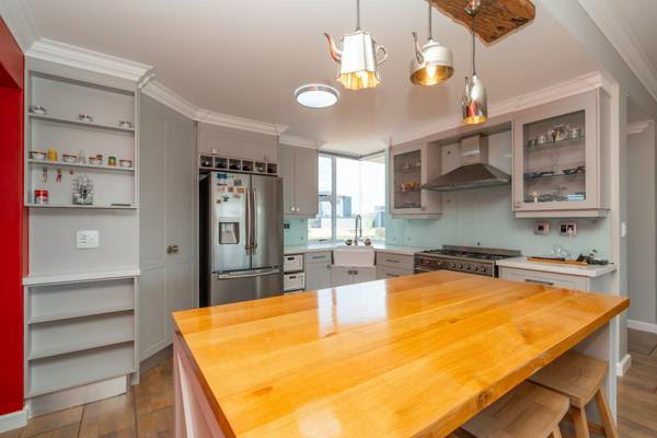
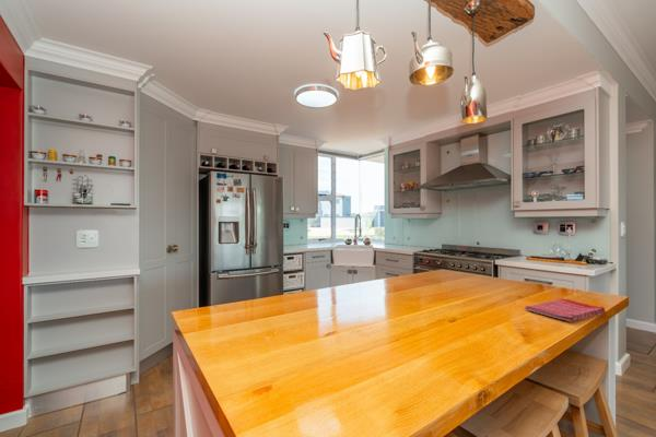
+ dish towel (564, 308)
